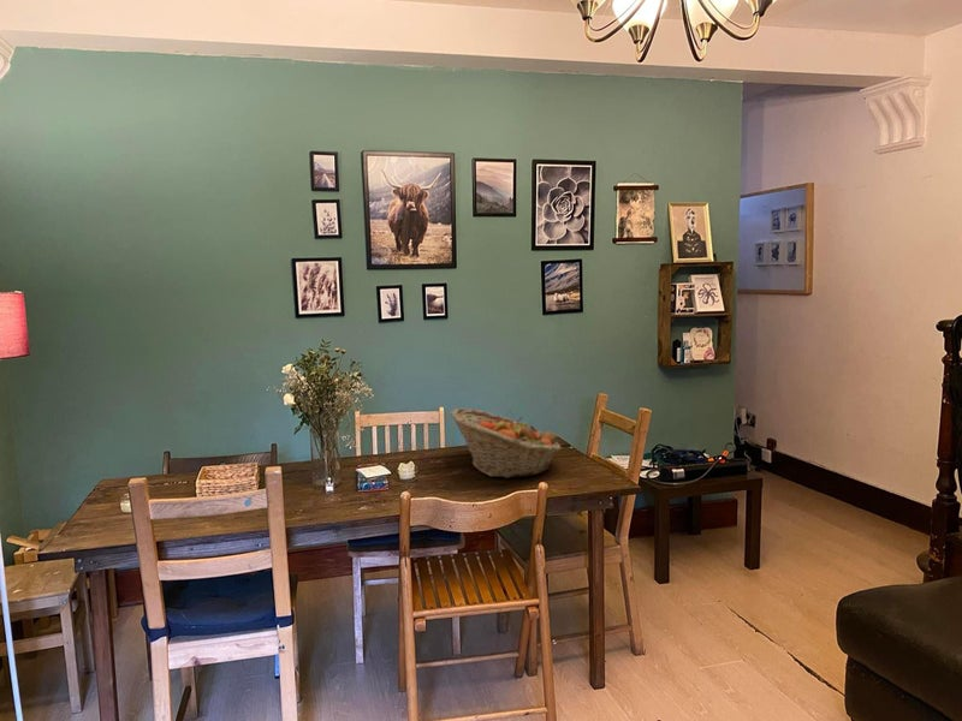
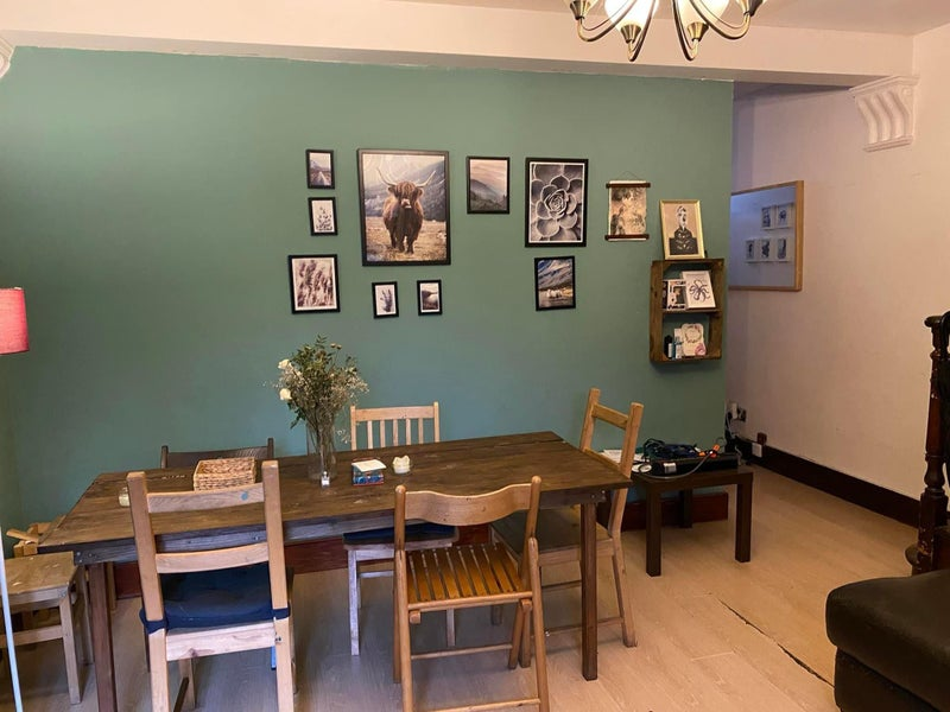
- fruit basket (504, 439)
